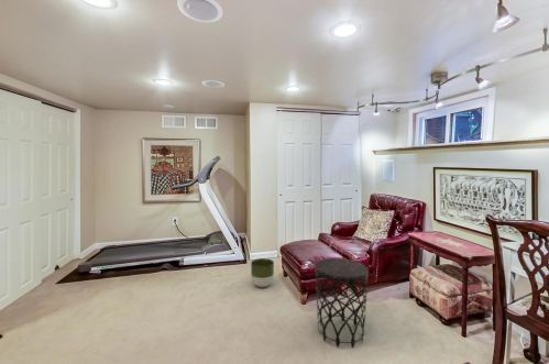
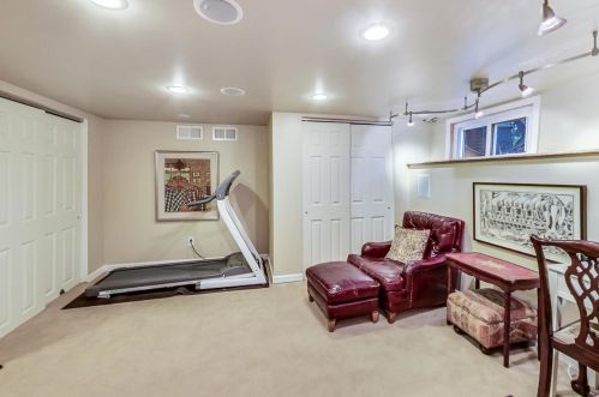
- side table (340, 299)
- planter (262, 273)
